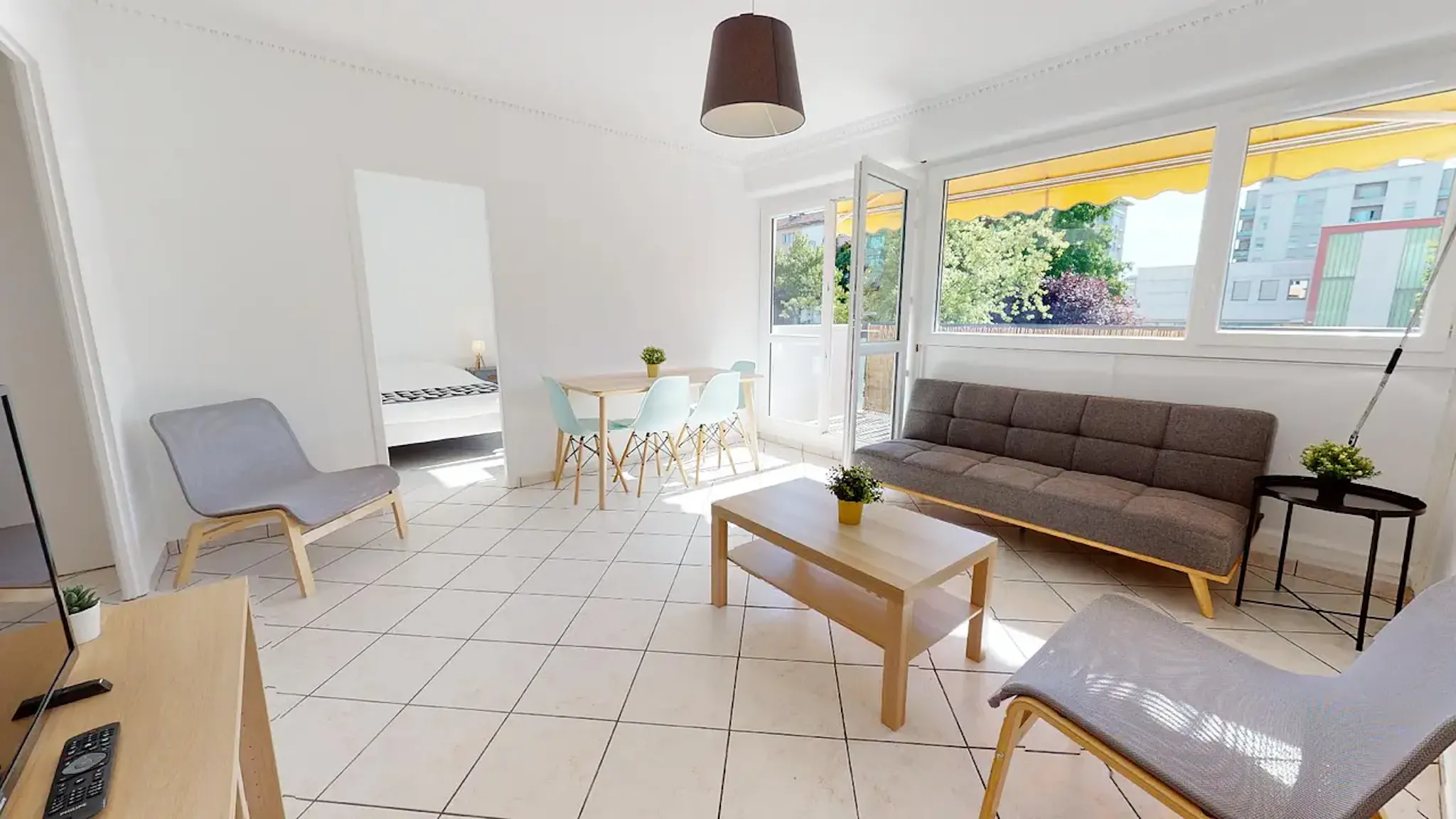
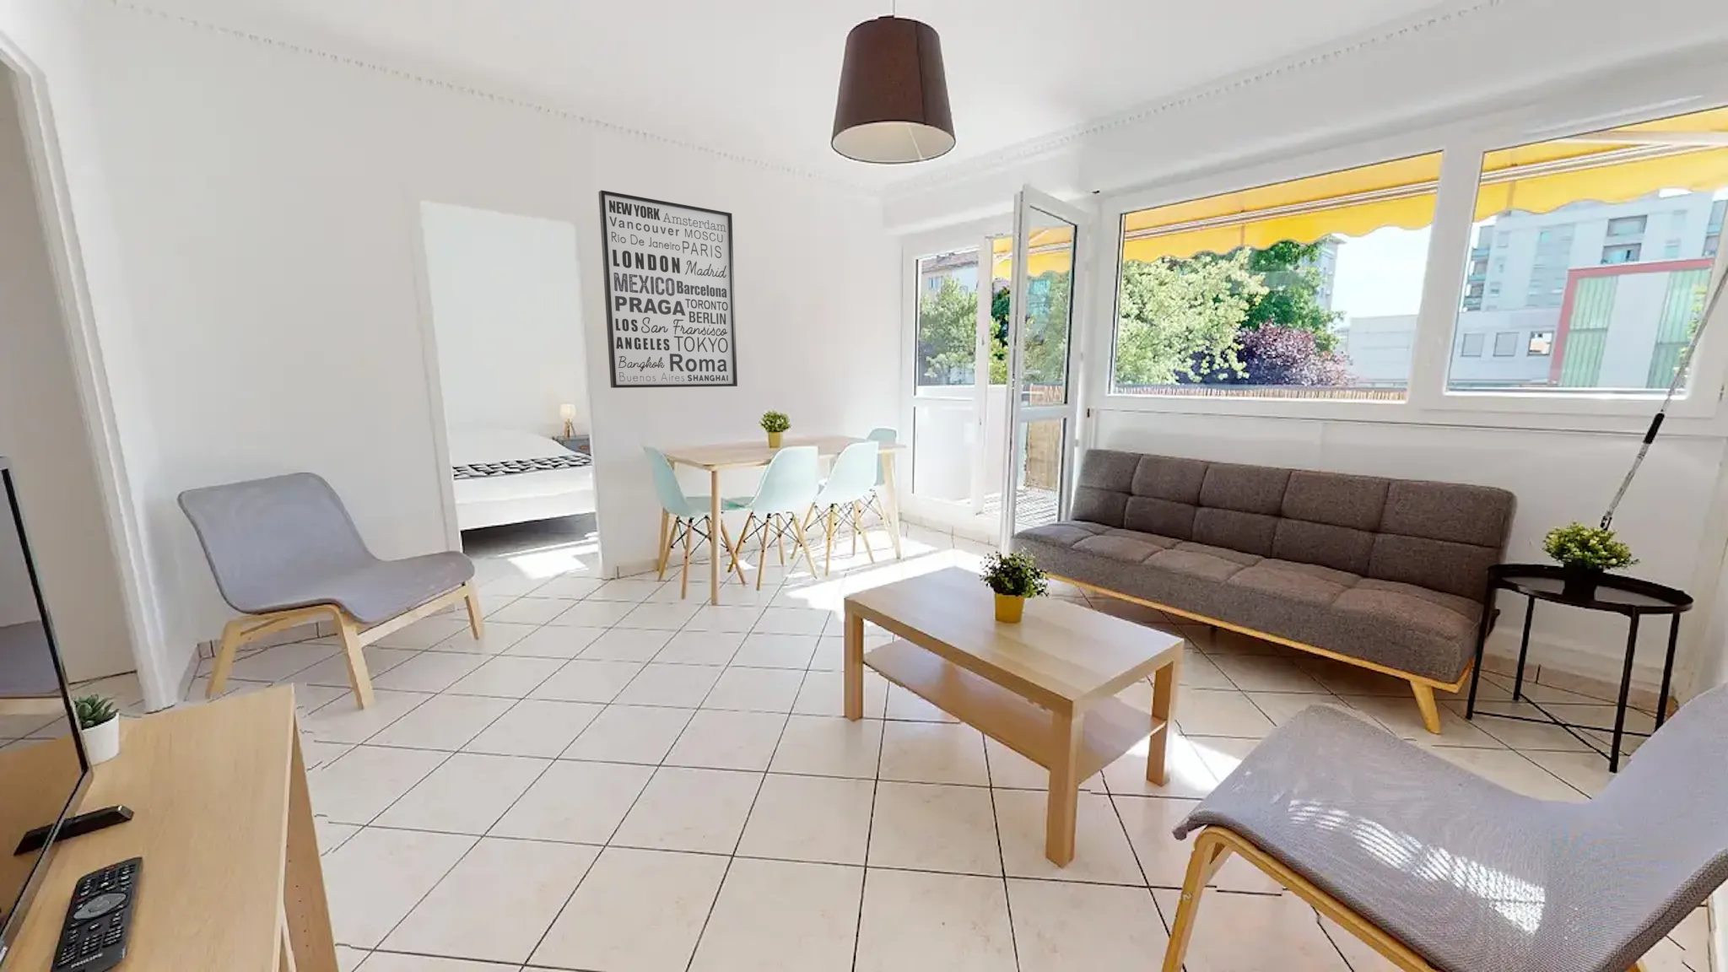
+ wall art (673, 297)
